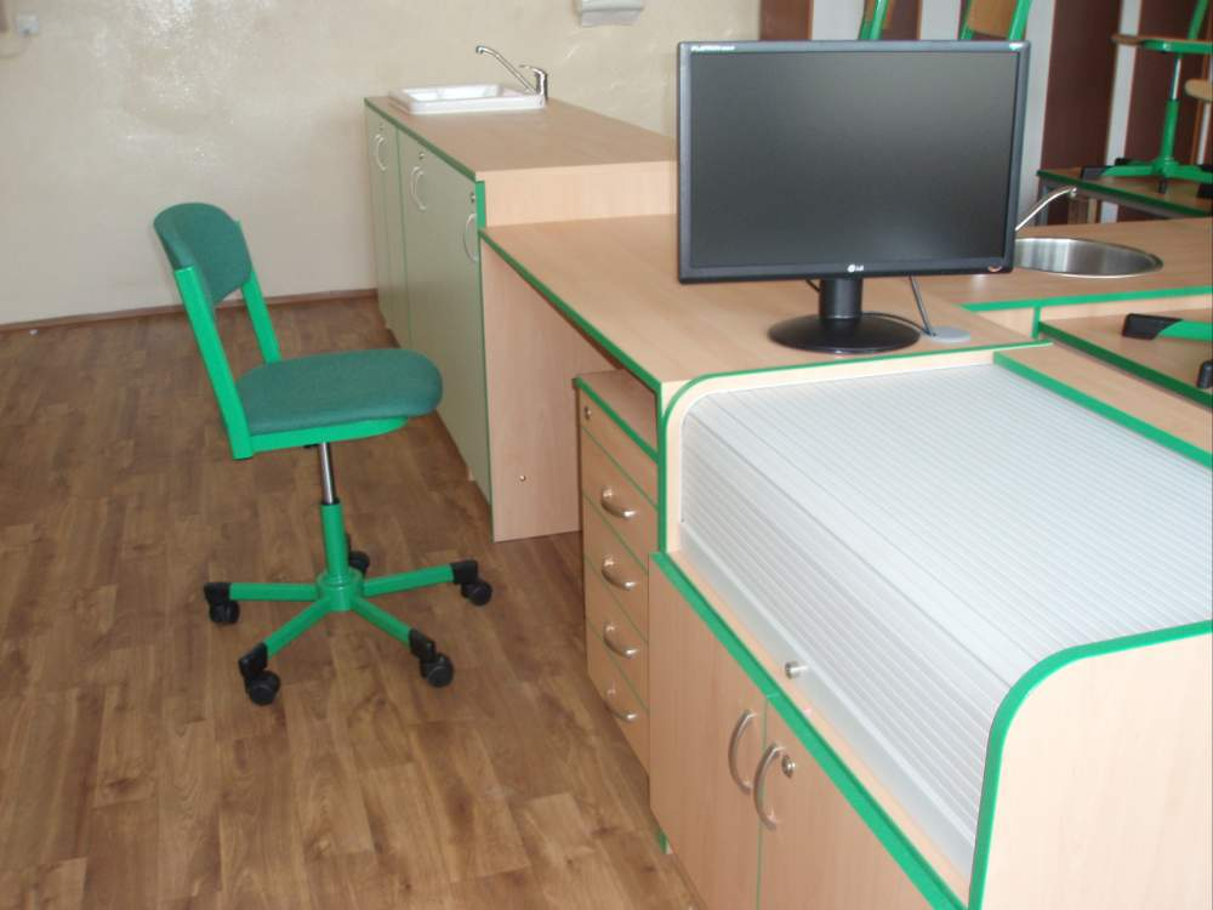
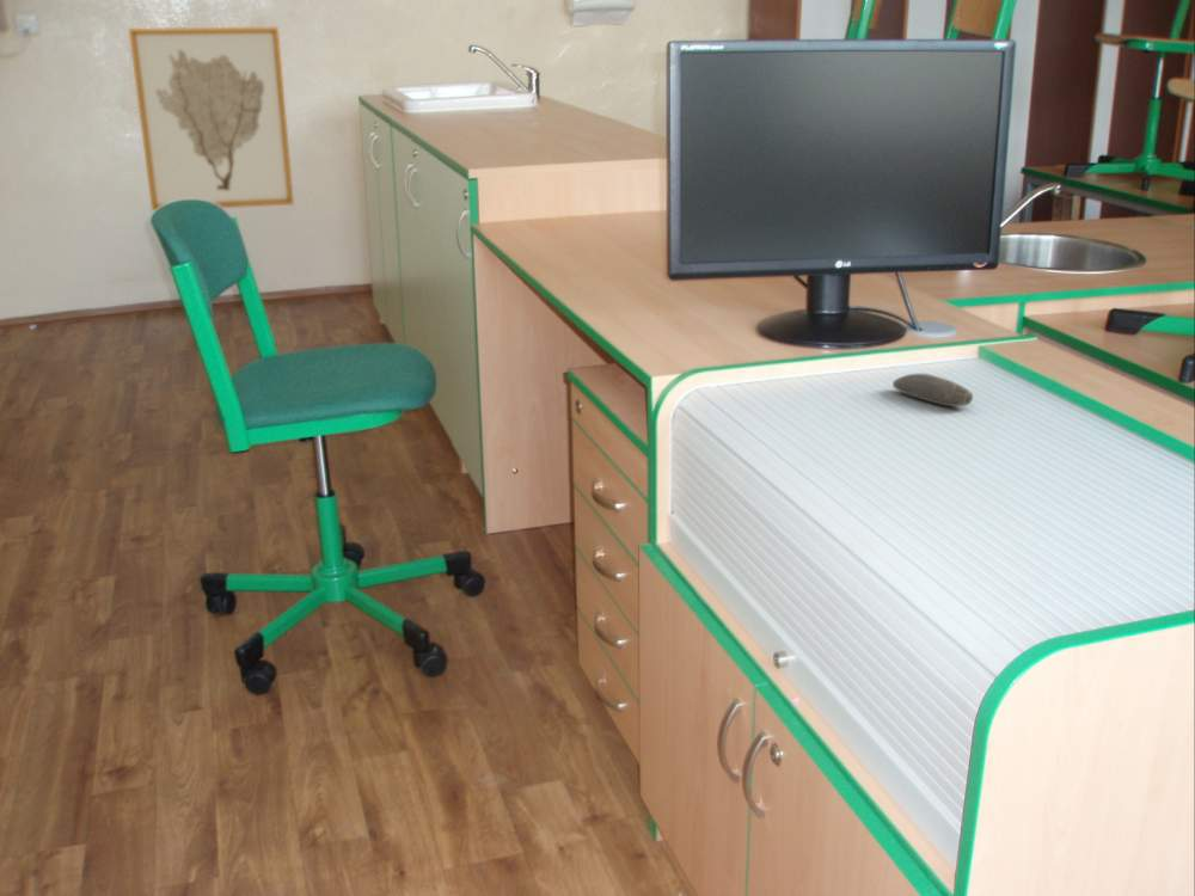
+ computer mouse (931, 387)
+ wall art (214, 119)
